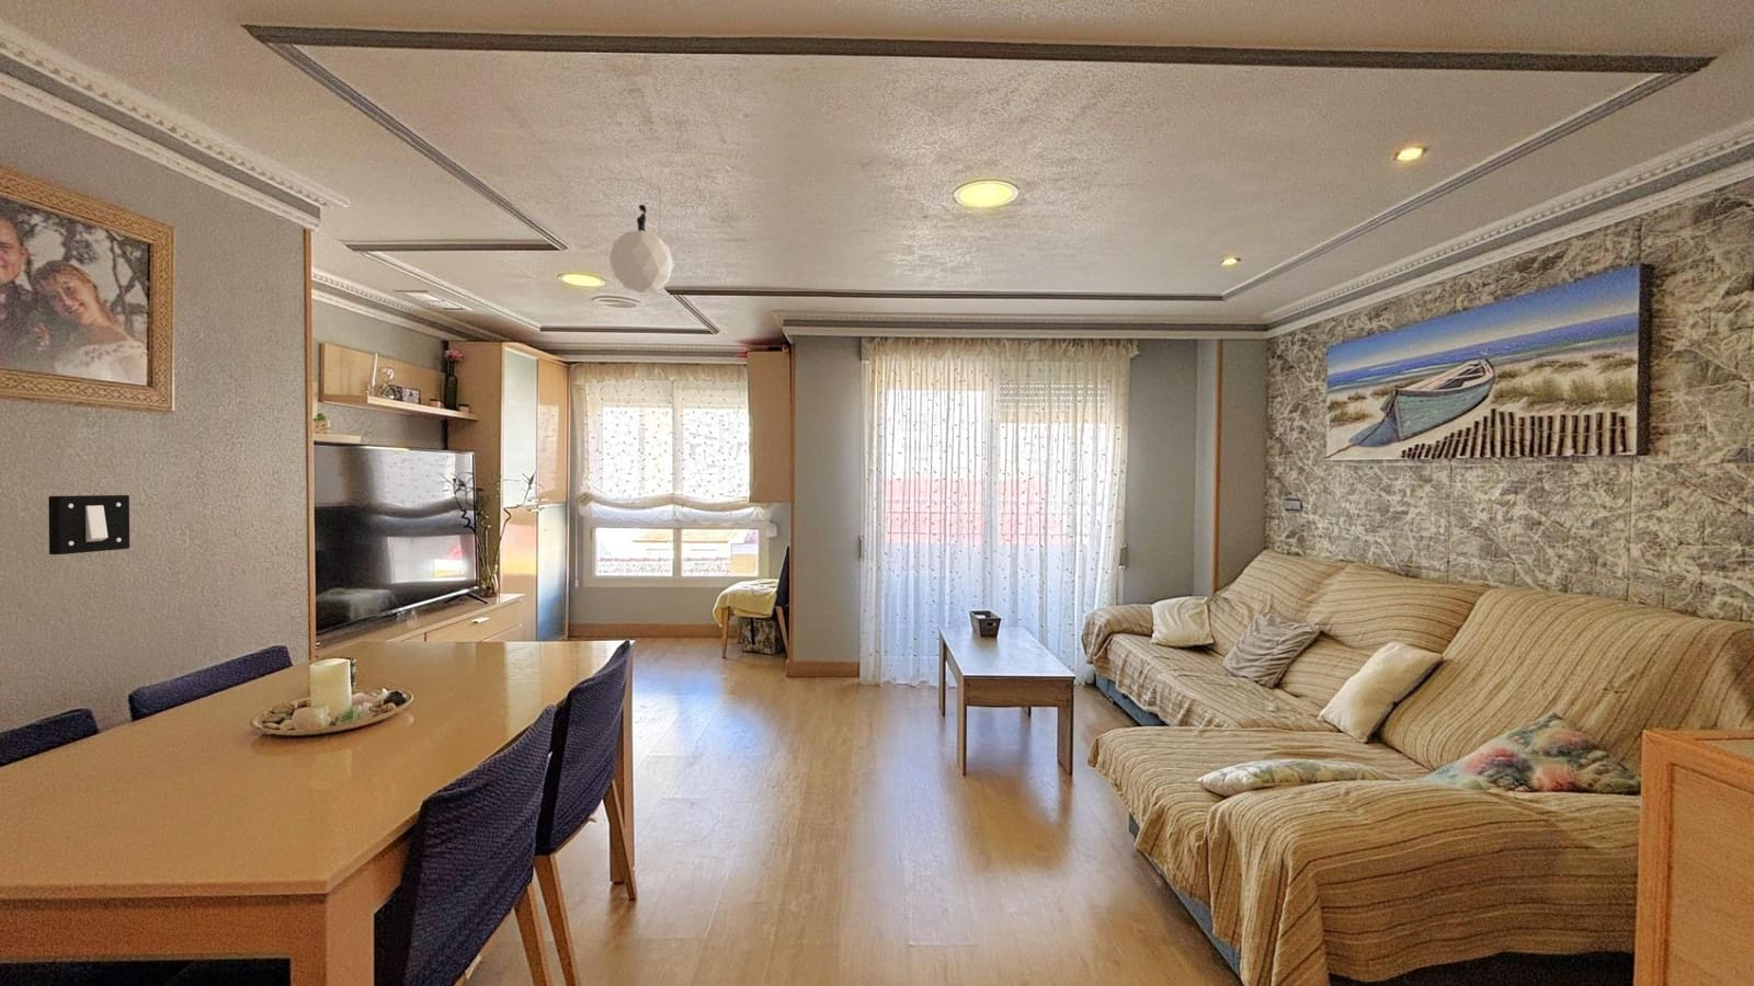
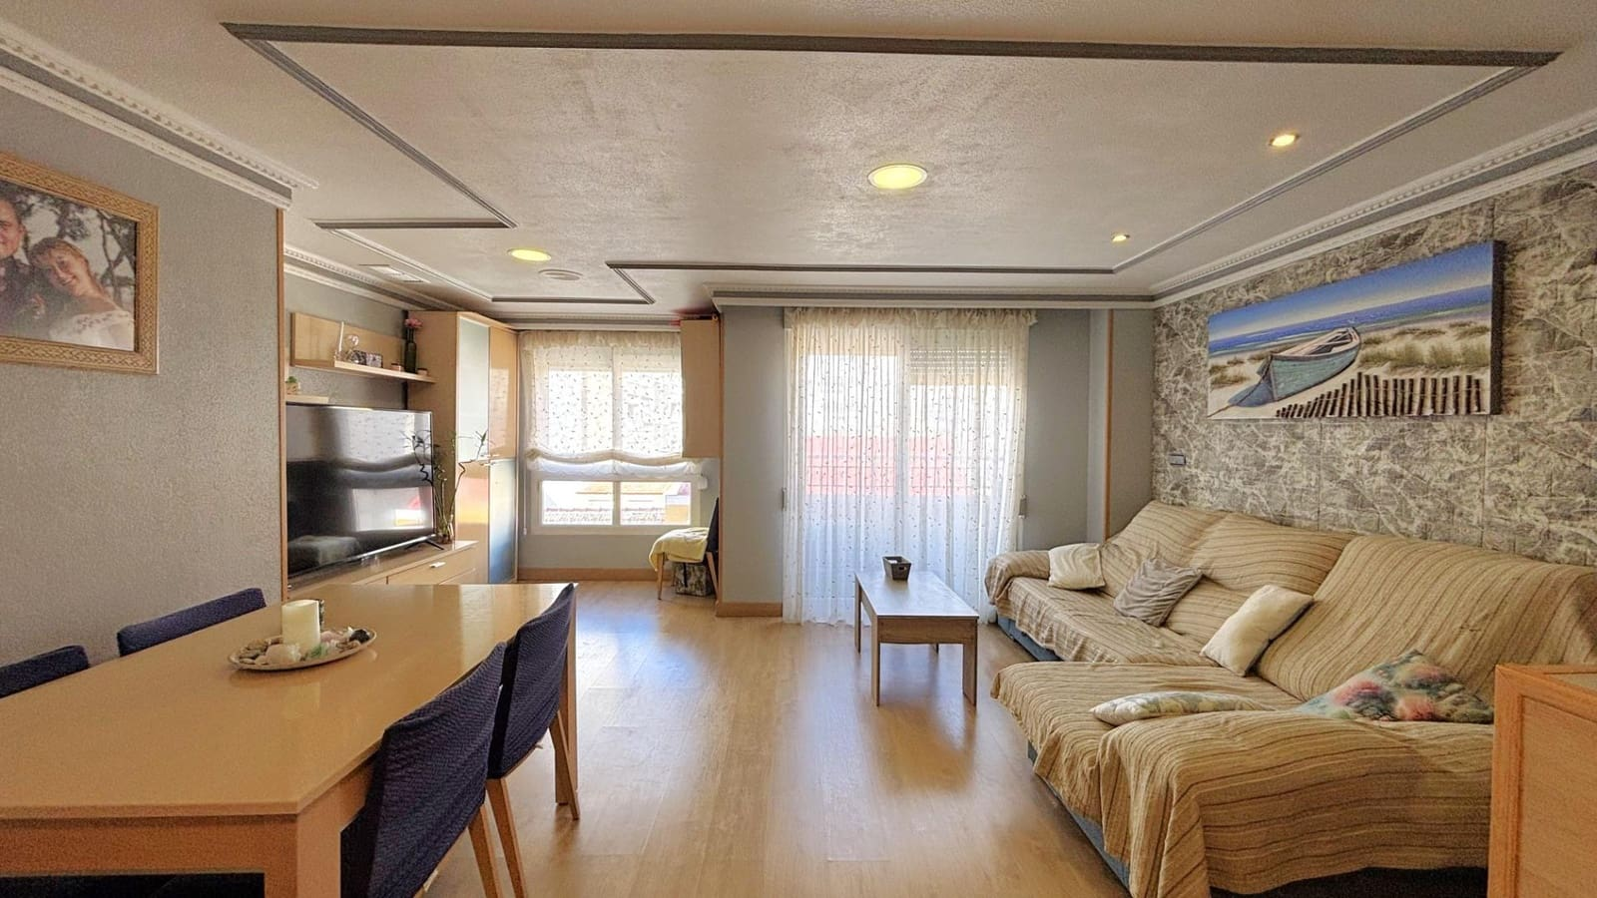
- light switch (93, 522)
- pendant lamp (641, 238)
